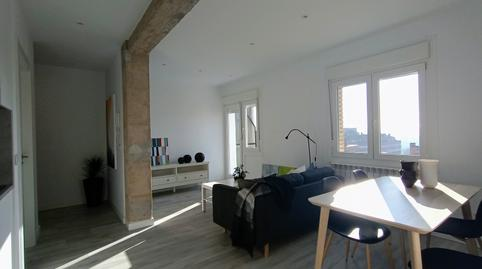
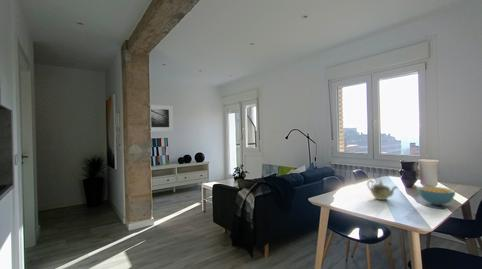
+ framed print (160, 118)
+ teapot (382, 189)
+ cereal bowl (436, 196)
